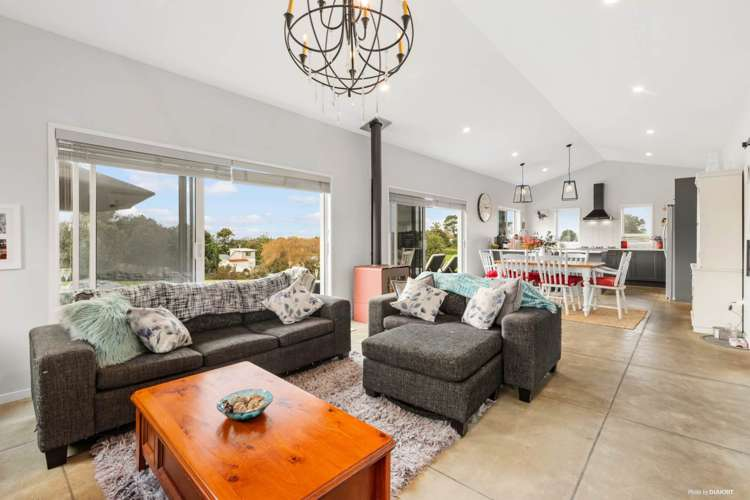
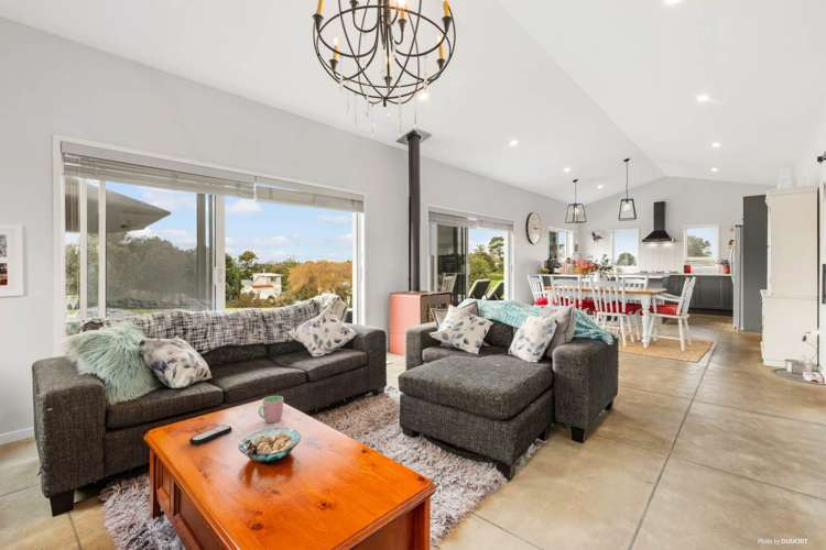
+ cup (270, 410)
+ remote control (210, 433)
